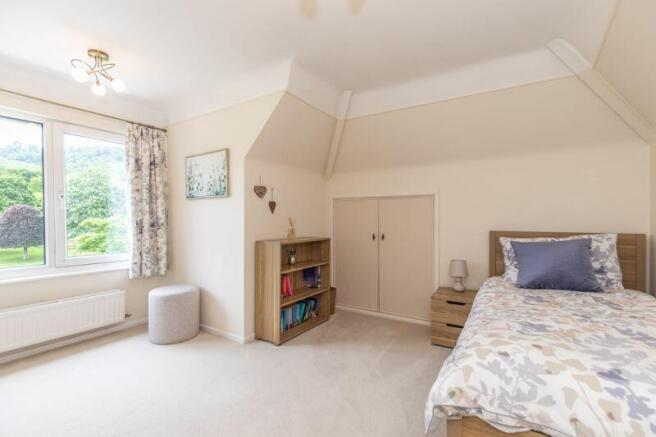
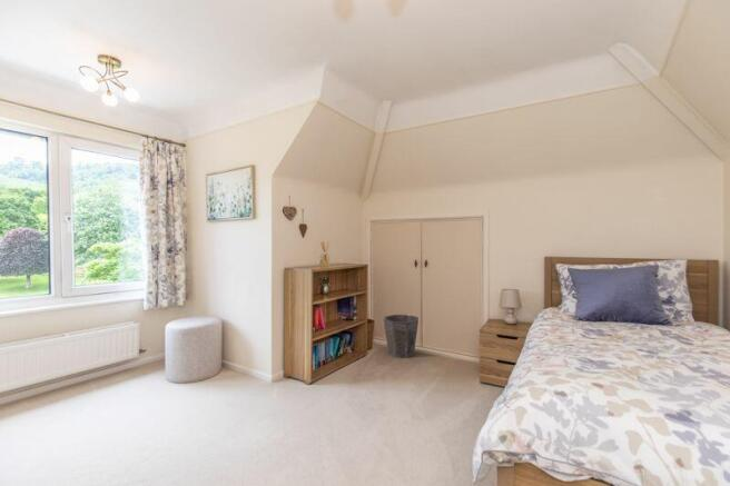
+ waste bin (401, 335)
